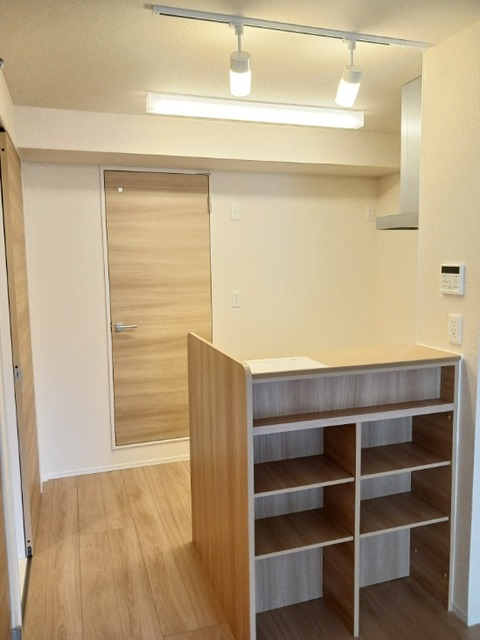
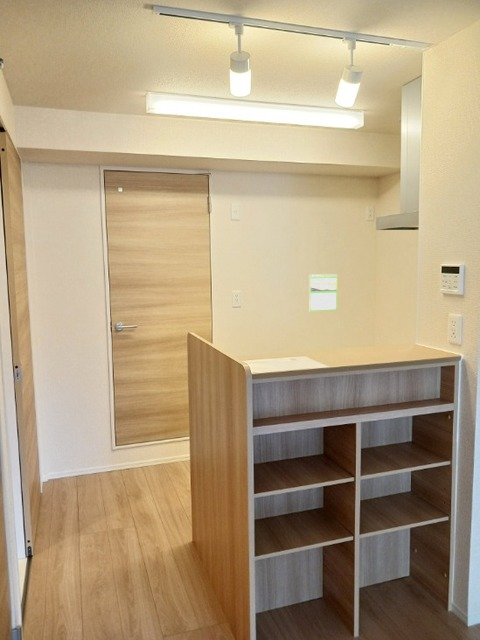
+ calendar (323, 292)
